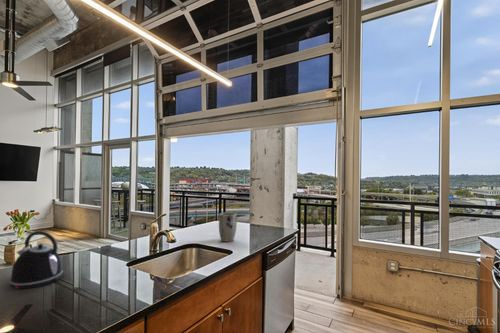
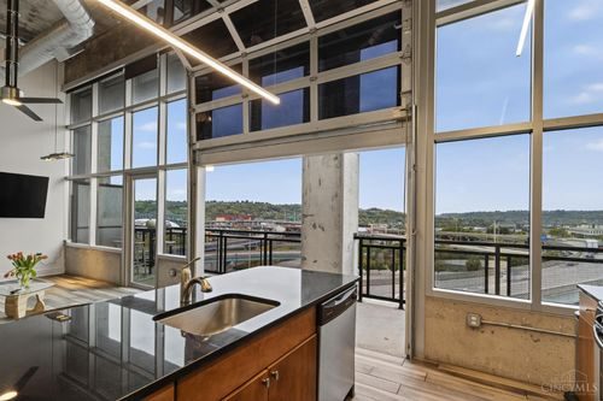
- kettle (38, 255)
- plant pot (227, 226)
